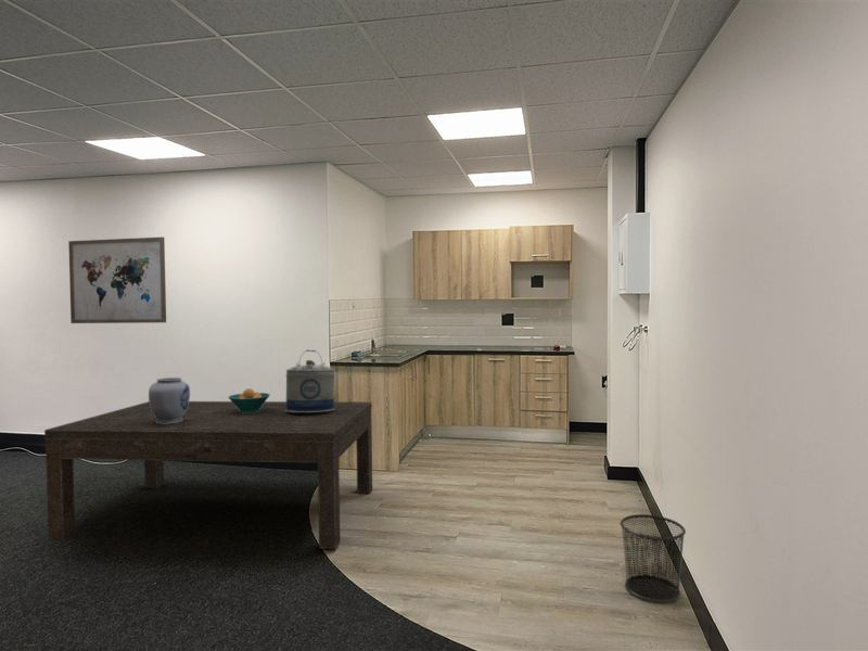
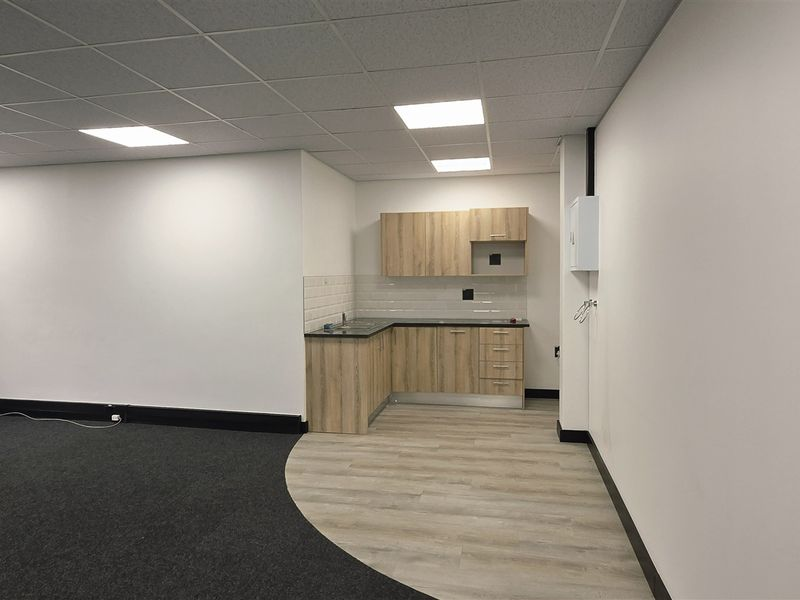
- waste bin (652, 557)
- water jug (309, 381)
- dining table (228, 460)
- vase (169, 399)
- fruit bowl (248, 399)
- wall art (116, 281)
